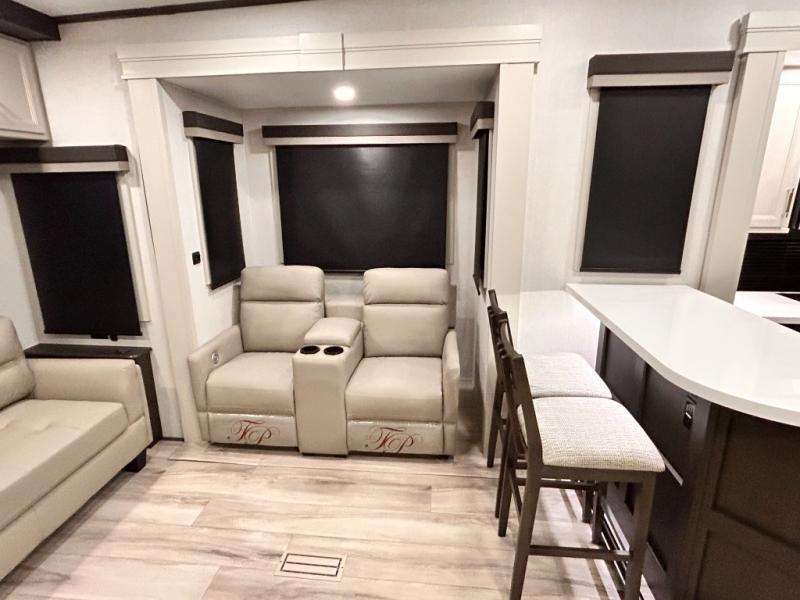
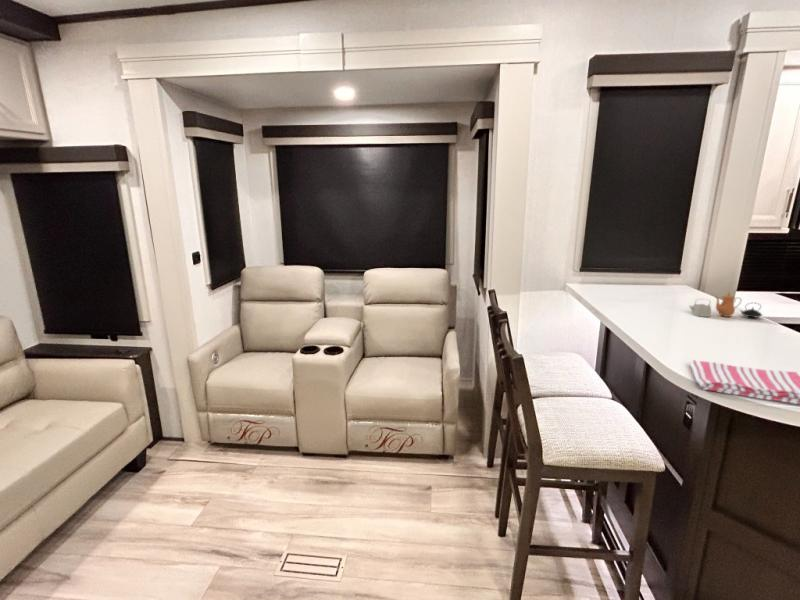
+ dish towel (748, 378)
+ teapot (725, 304)
